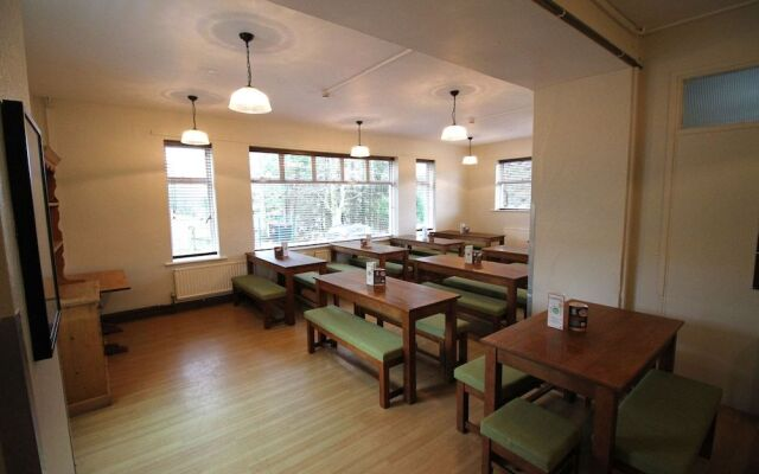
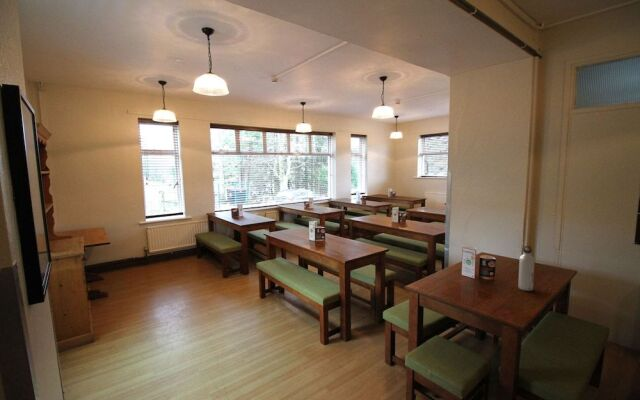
+ water bottle (526, 267)
